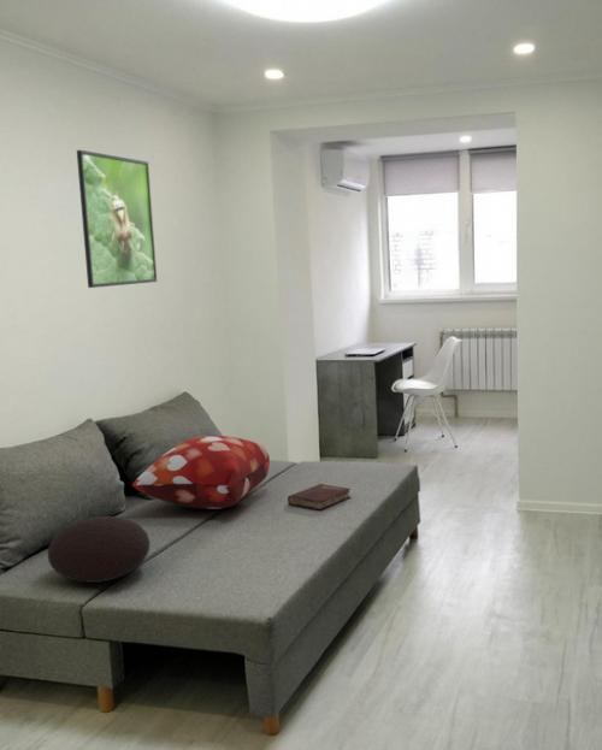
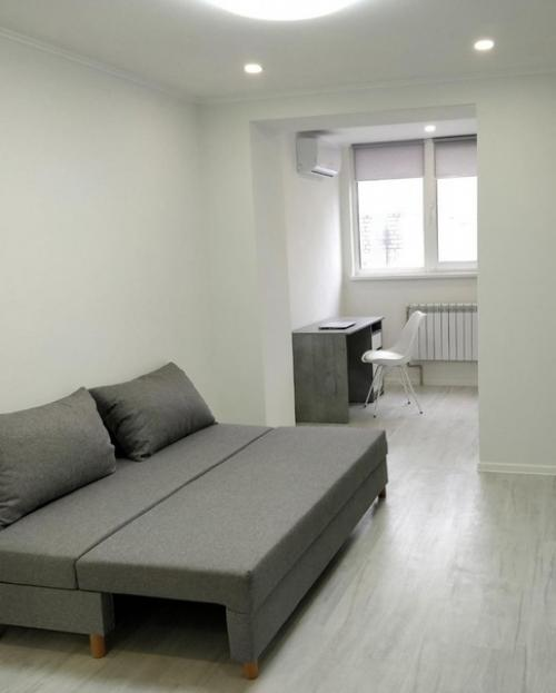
- hardback book (319, 496)
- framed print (119, 220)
- cushion (99, 548)
- decorative pillow (205, 471)
